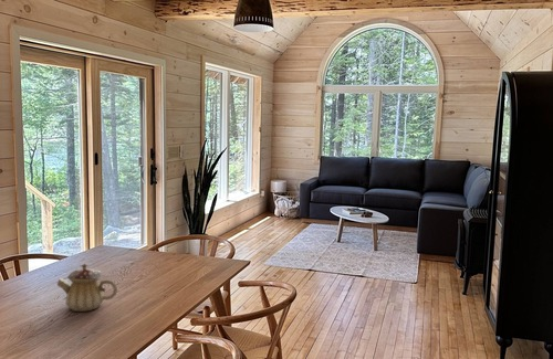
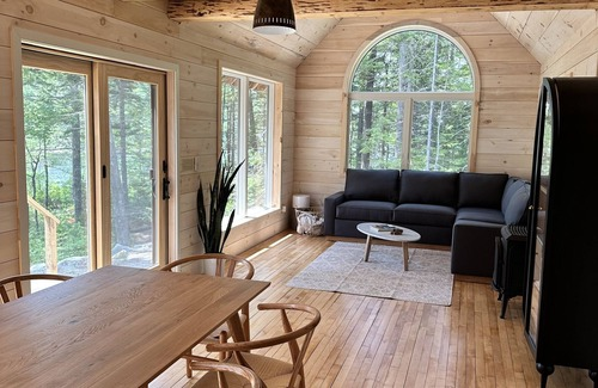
- teapot (87, 284)
